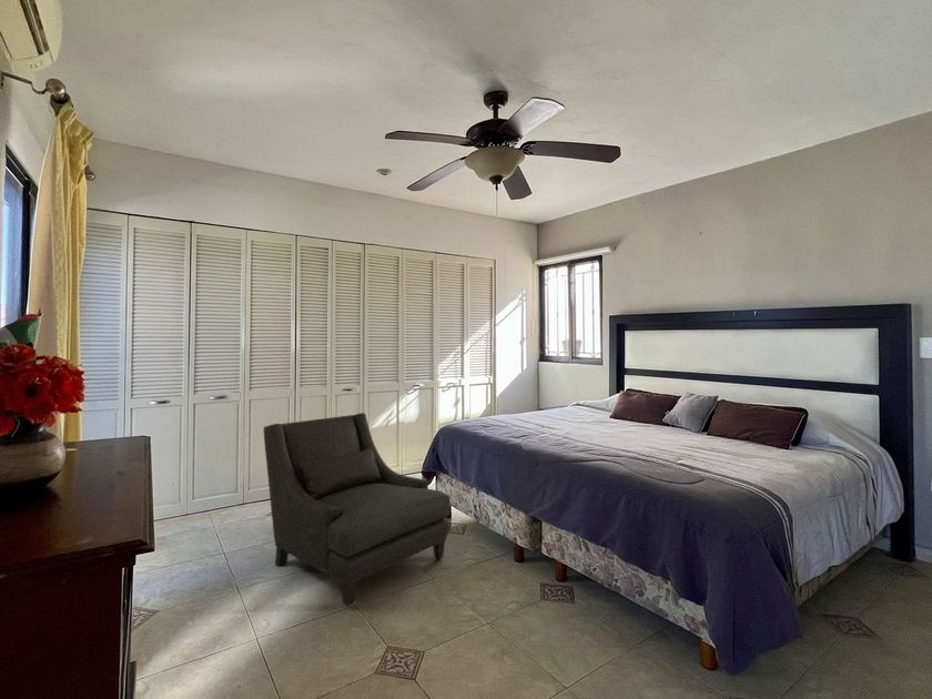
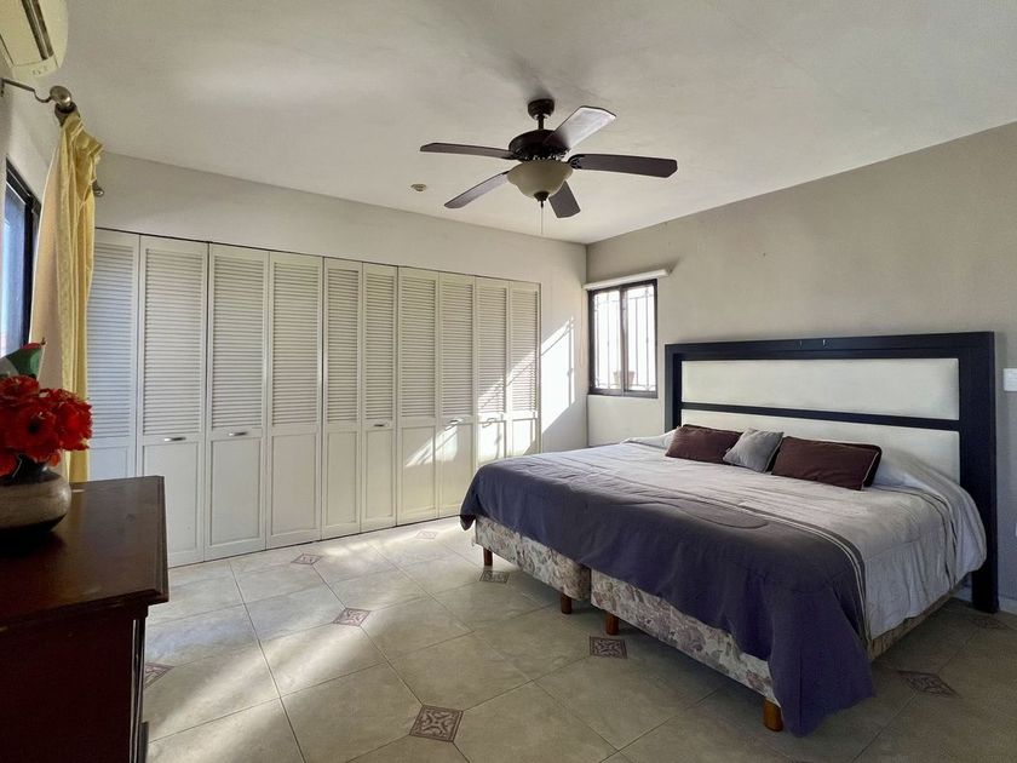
- armchair (355, 490)
